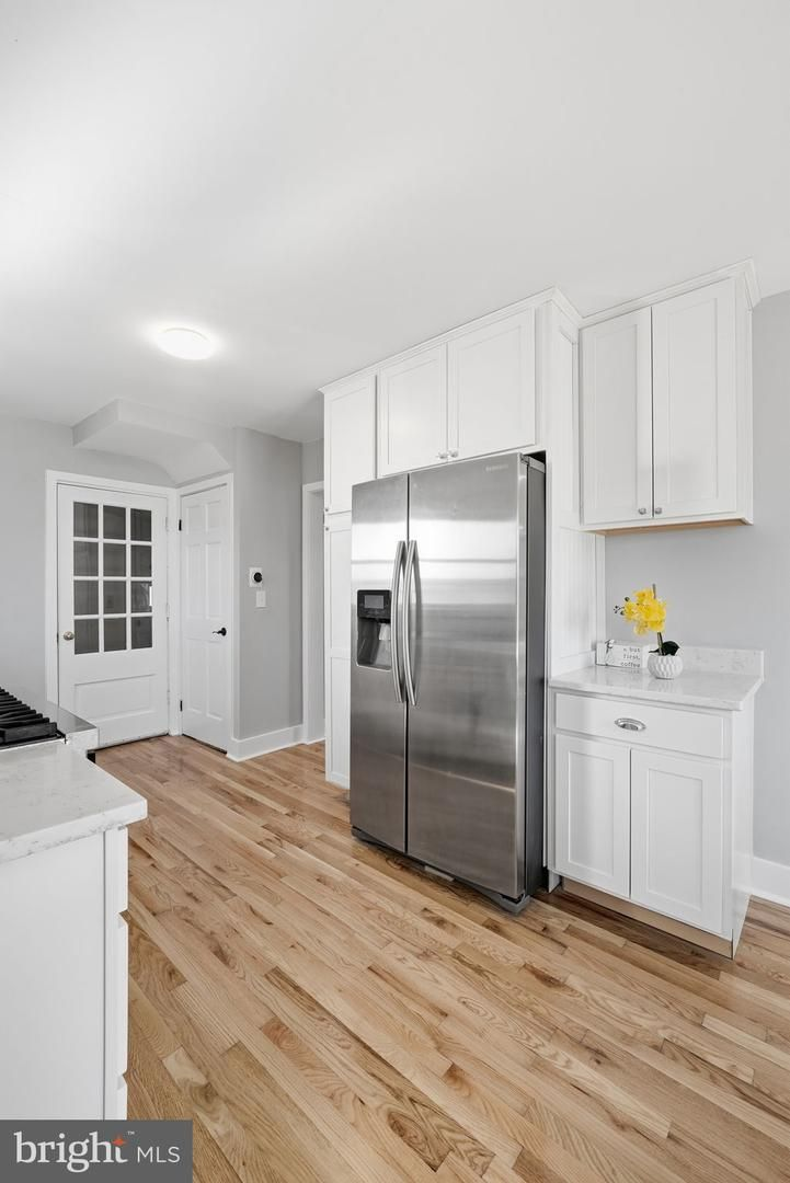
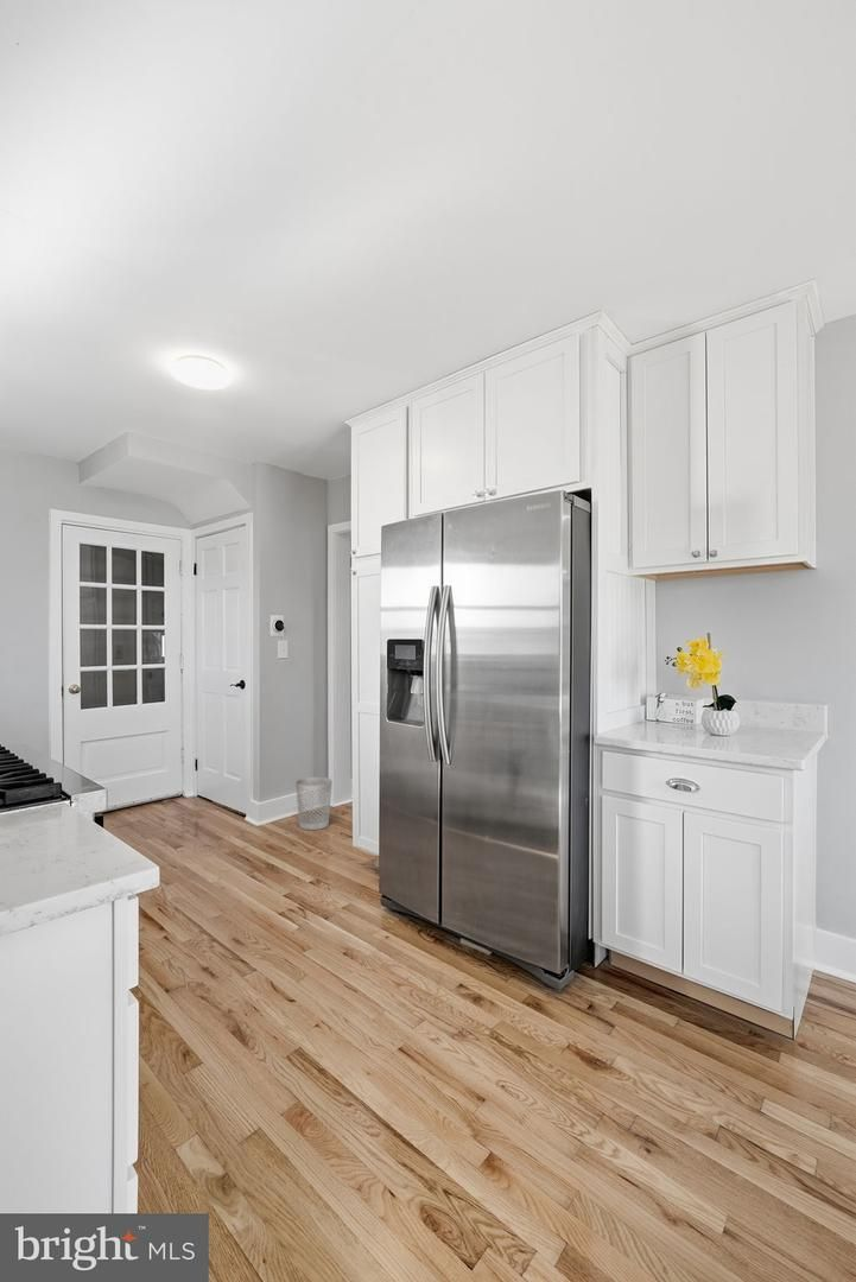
+ wastebasket (313, 802)
